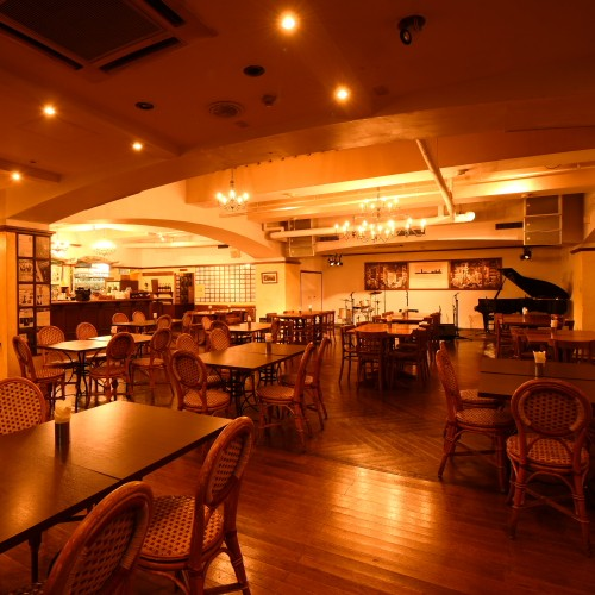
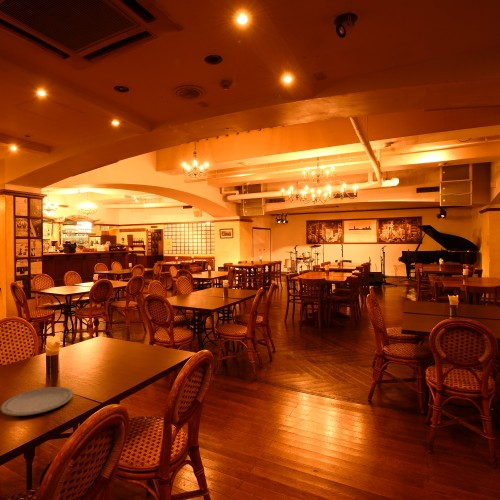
+ plate (38, 401)
